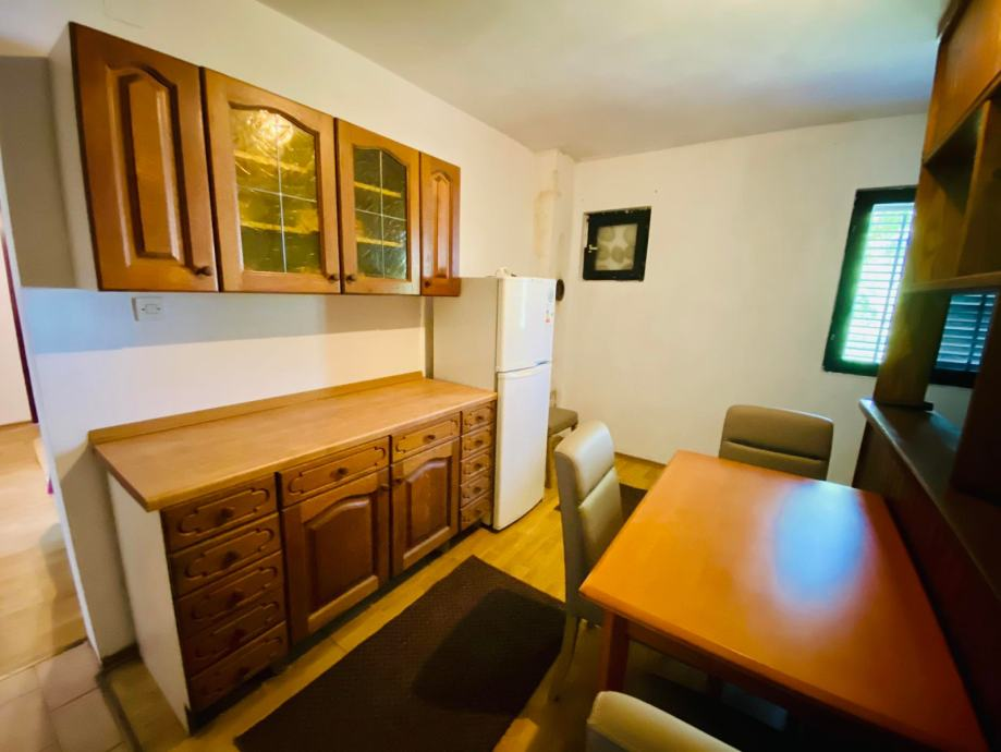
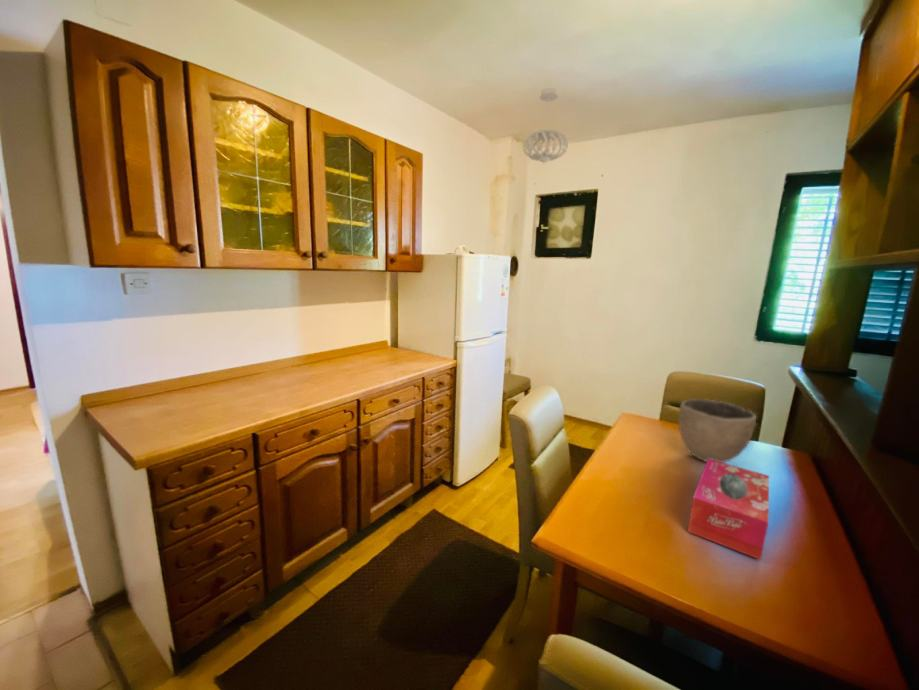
+ tissue box (730, 502)
+ bowl (712, 433)
+ pendant light (546, 127)
